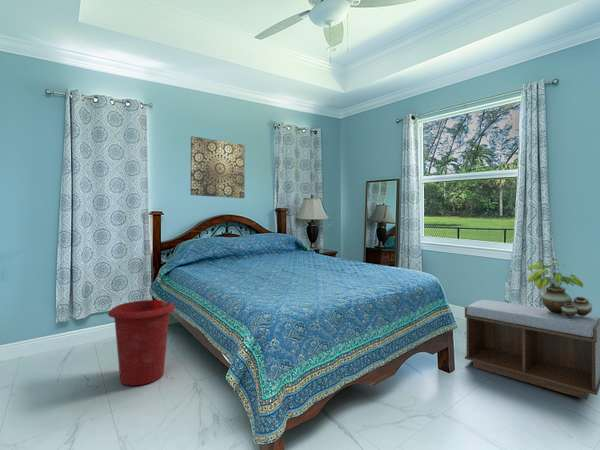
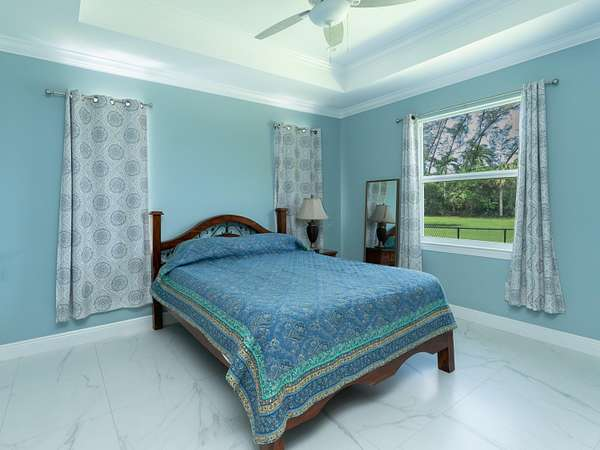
- potted plant (556, 287)
- bench (529, 341)
- waste bin (142, 340)
- wall art (218, 168)
